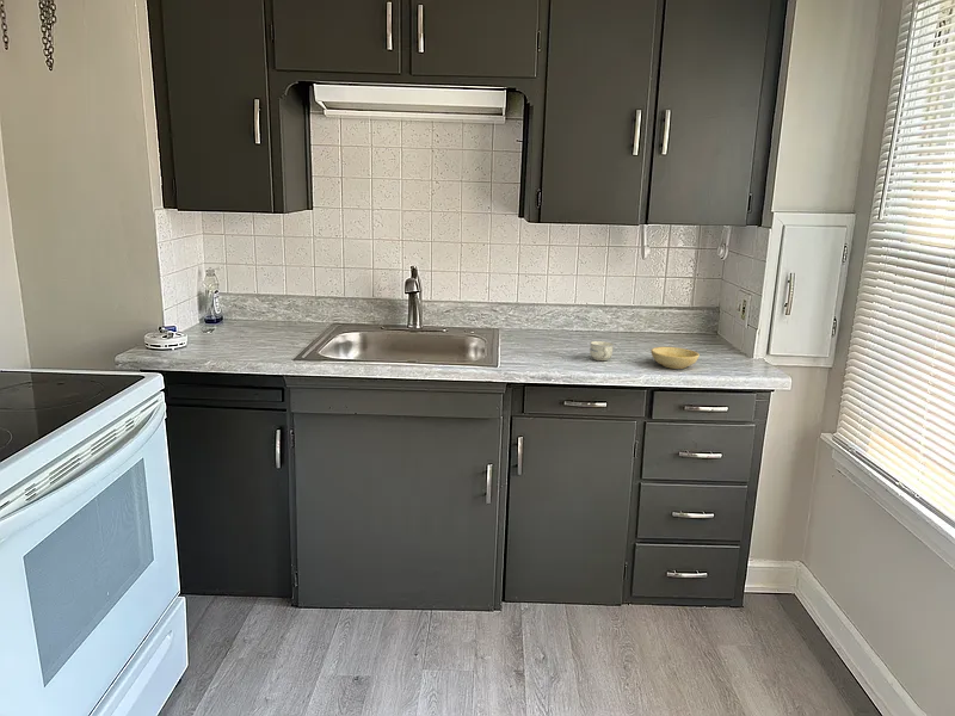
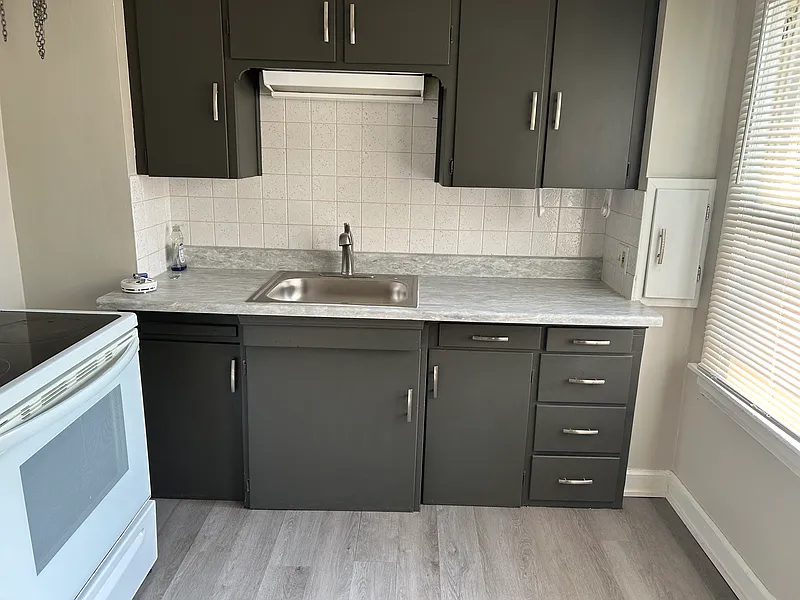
- bowl (674, 358)
- cup (600, 351)
